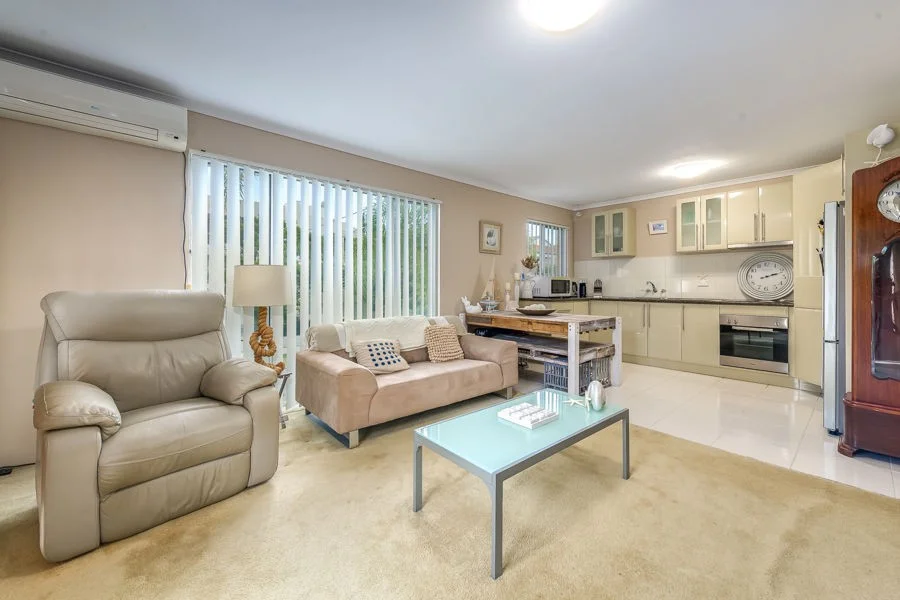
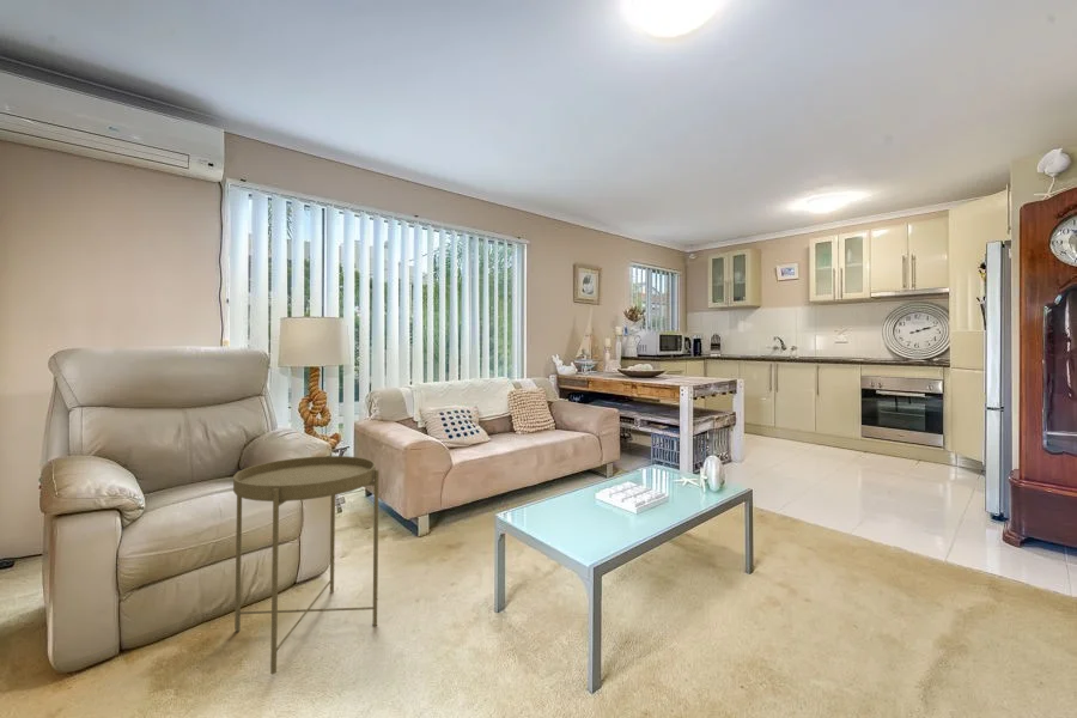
+ side table (330, 547)
